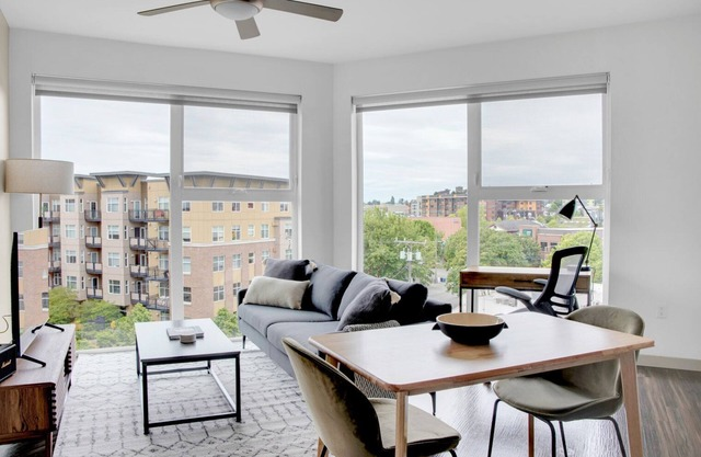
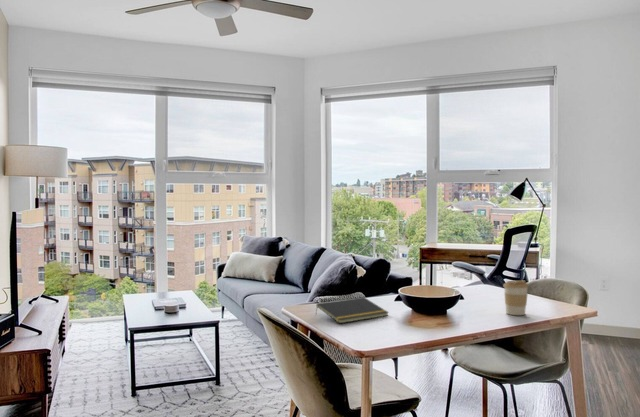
+ notepad (352, 309)
+ coffee cup (515, 296)
